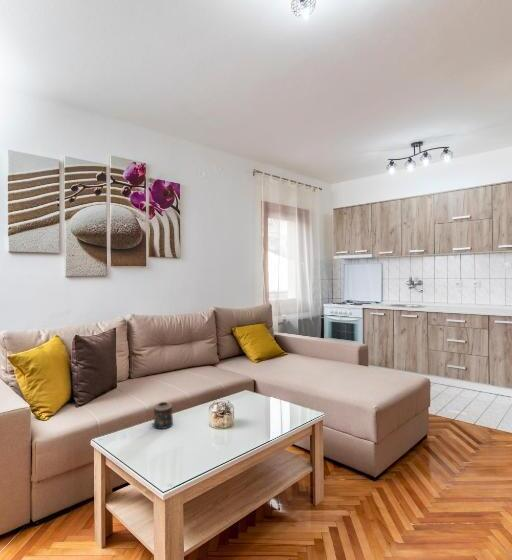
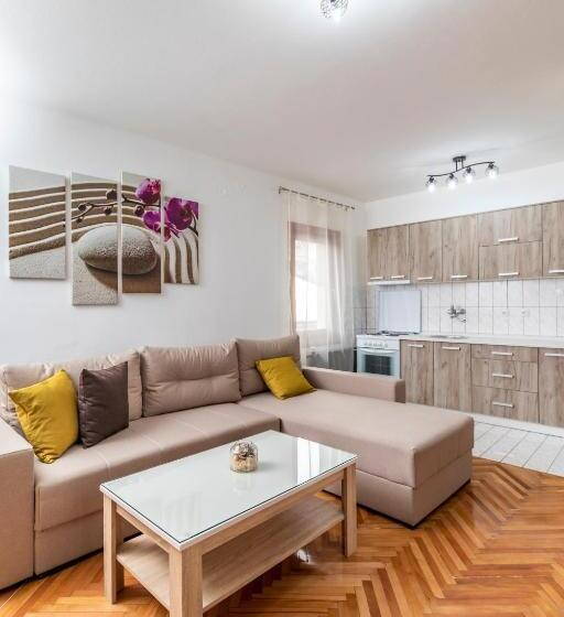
- candle (161, 413)
